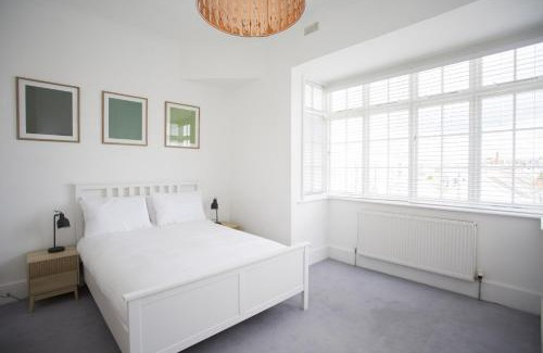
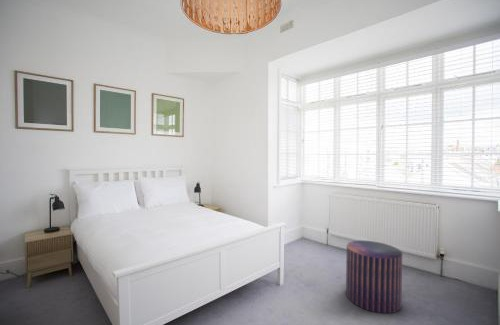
+ pouf (372, 273)
